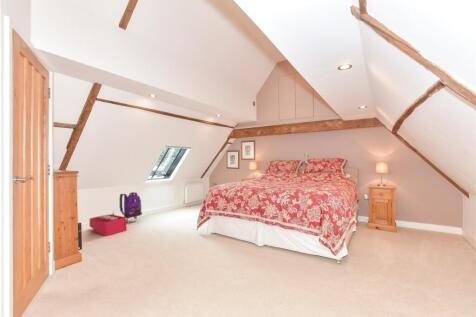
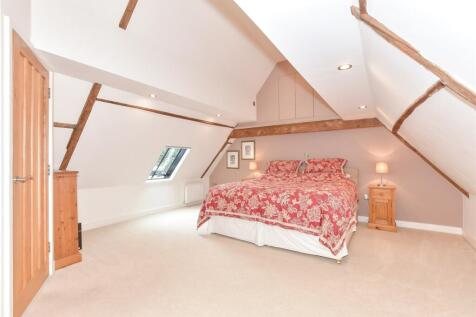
- storage bin (109, 222)
- backpack (130, 207)
